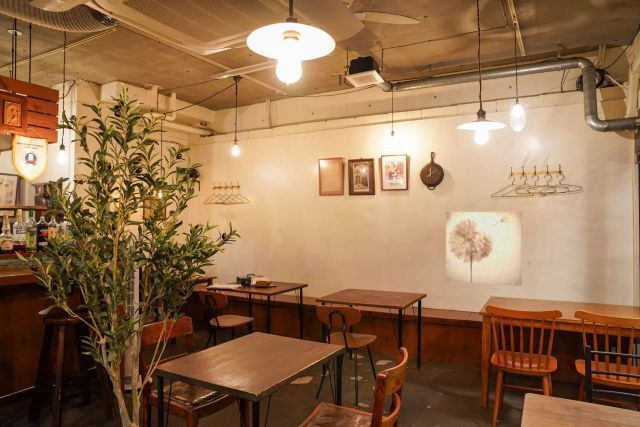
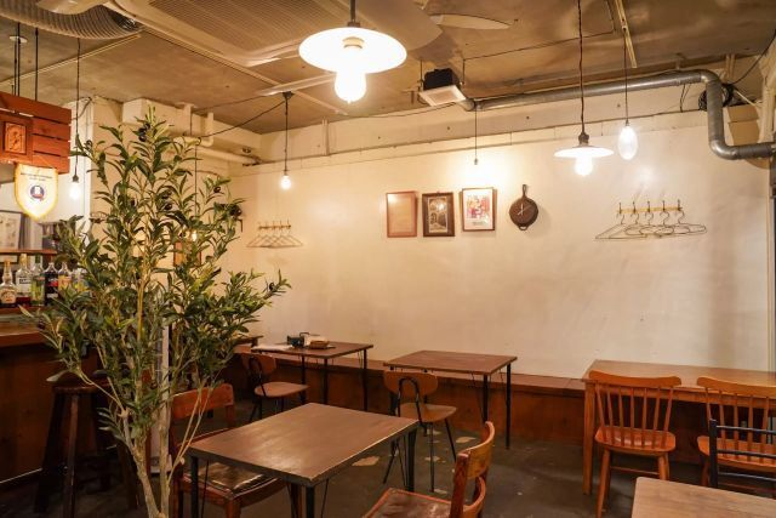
- wall art (482, 247)
